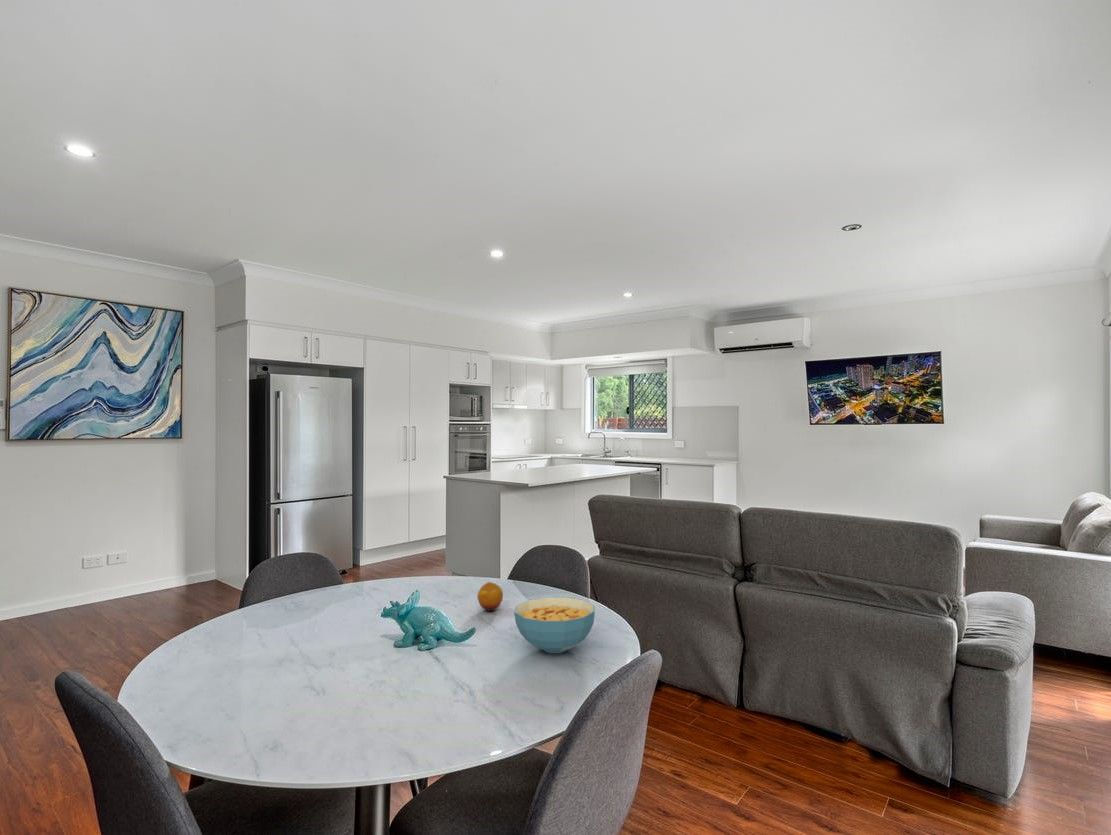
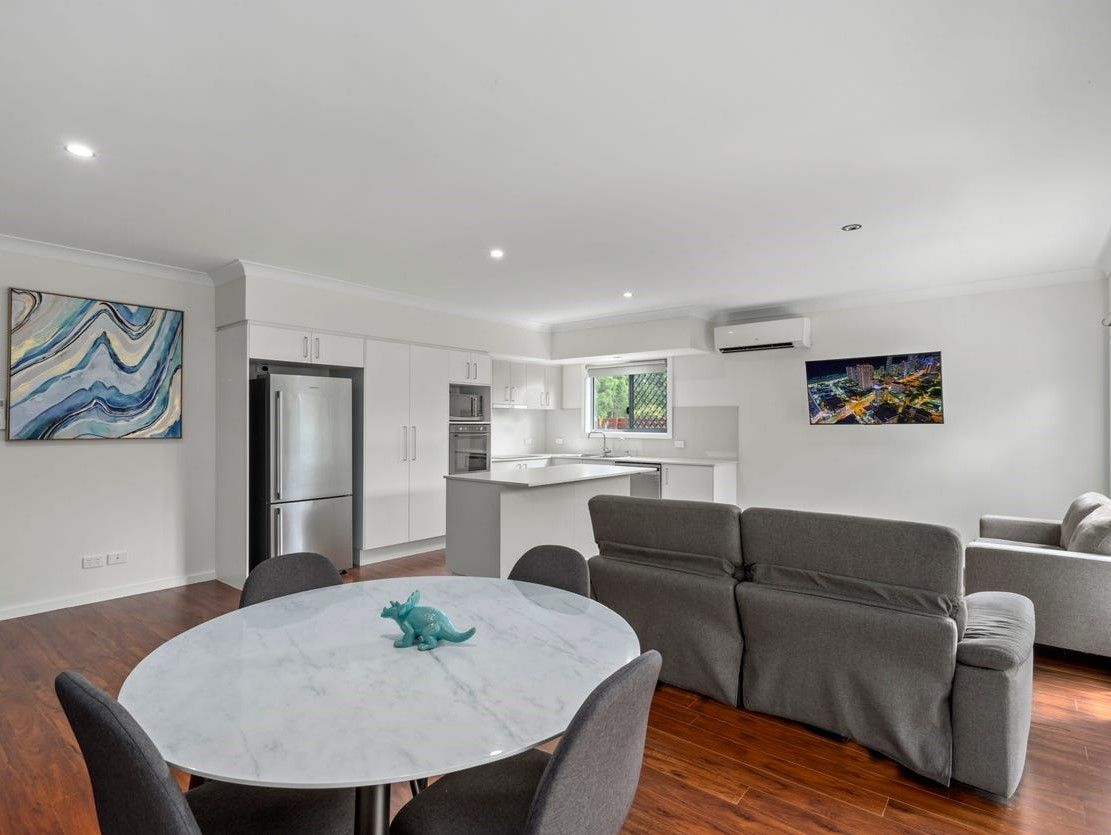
- fruit (490, 596)
- cereal bowl (555, 628)
